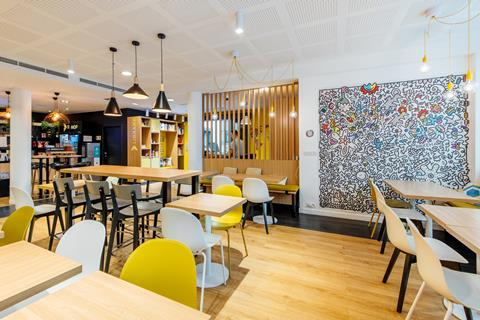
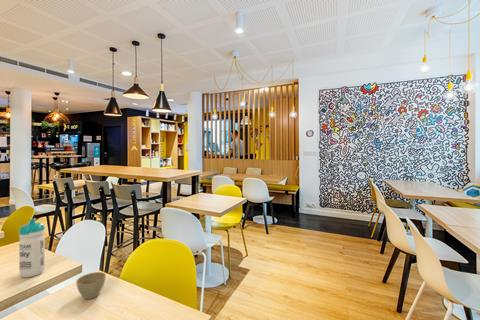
+ water bottle (32, 246)
+ flower pot (91, 286)
